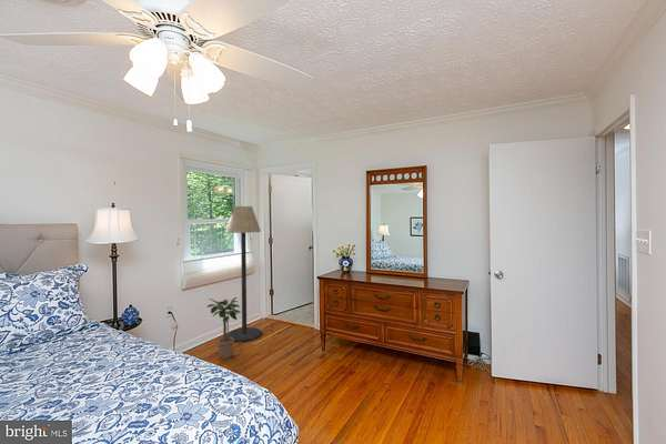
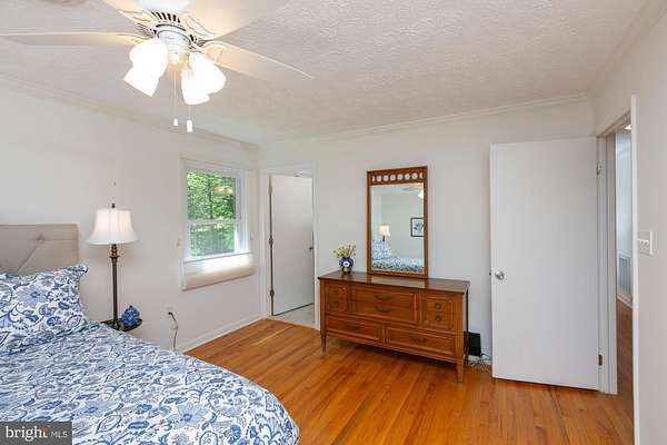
- potted plant (225, 326)
- floor lamp (243, 271)
